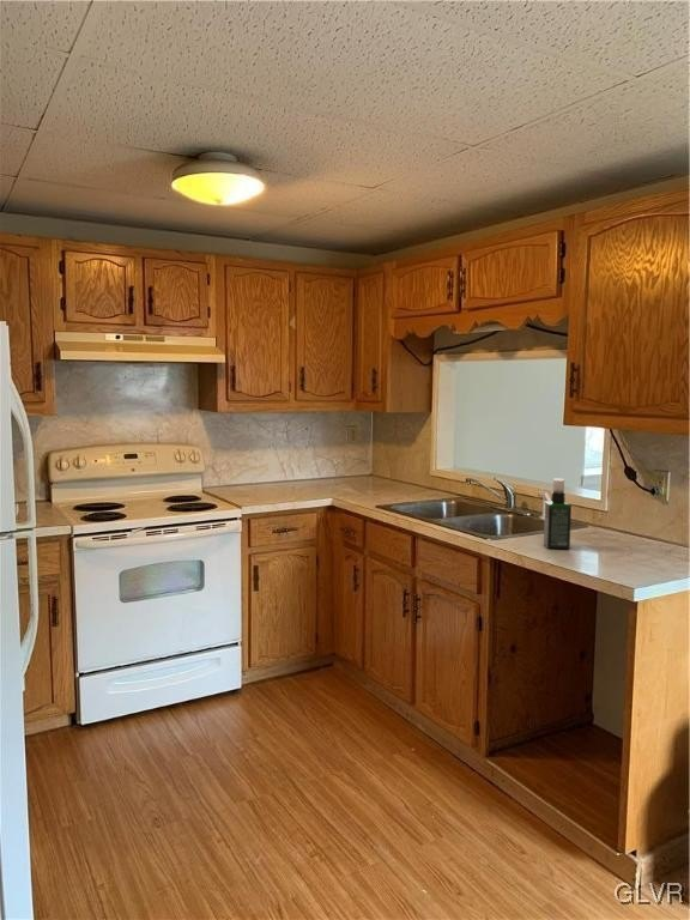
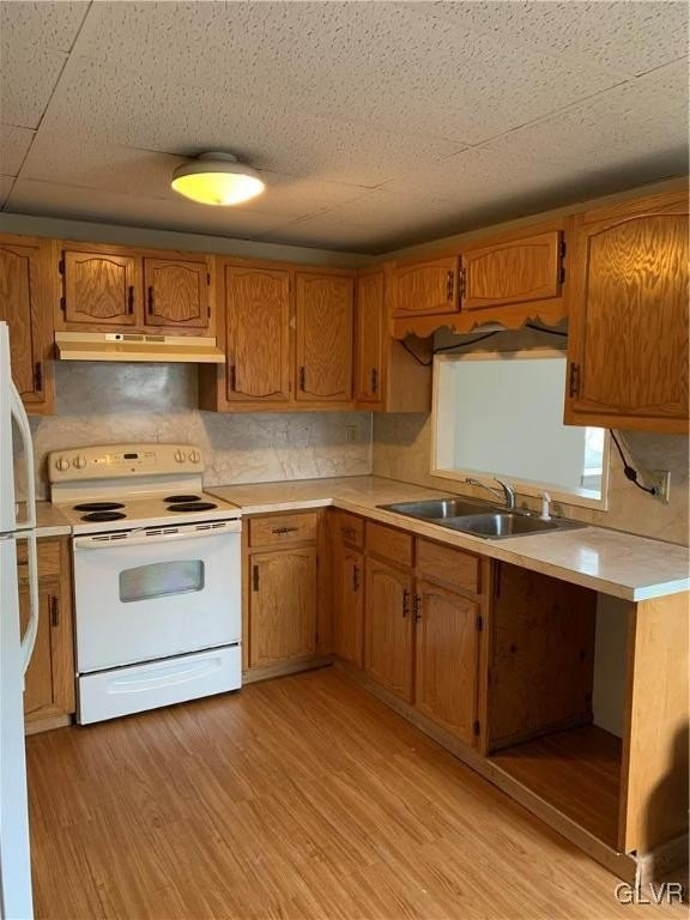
- spray bottle (557, 513)
